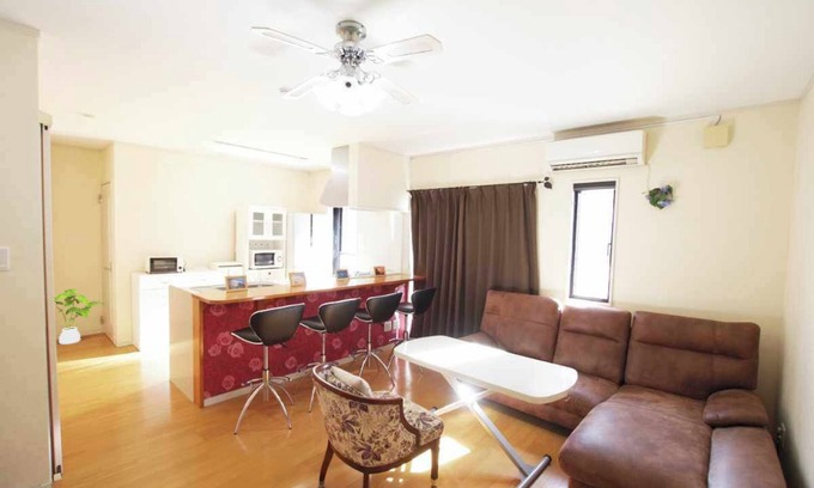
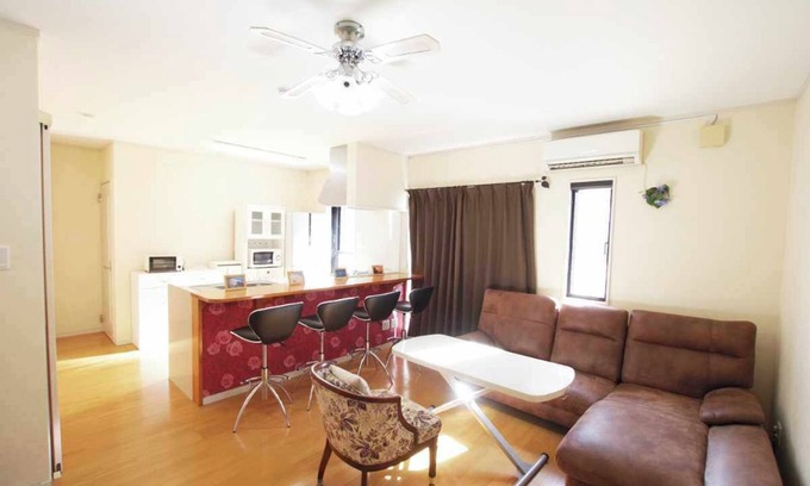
- house plant (74, 317)
